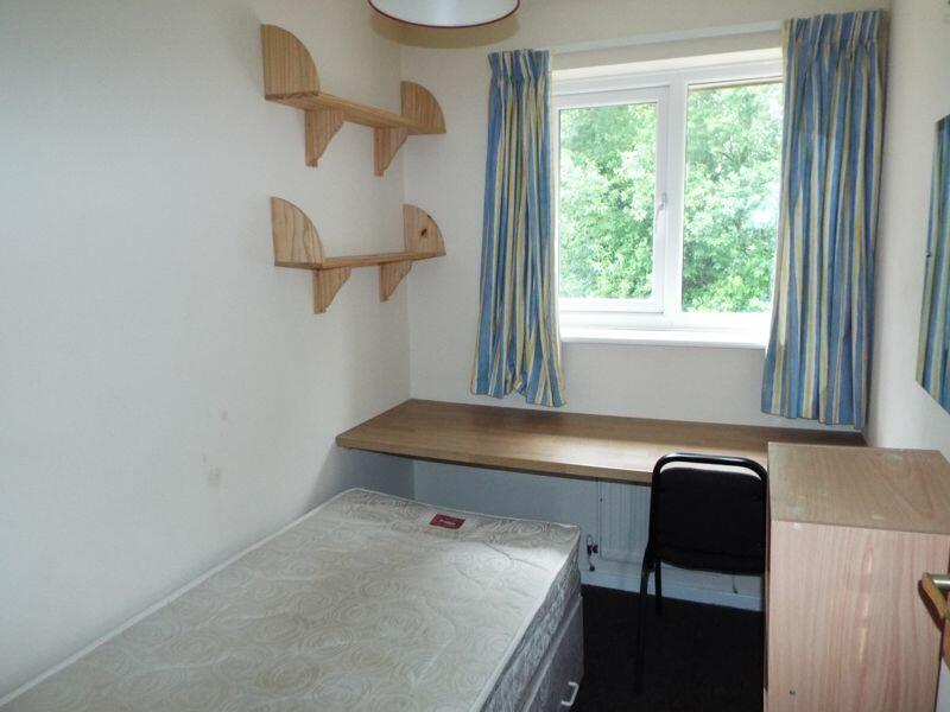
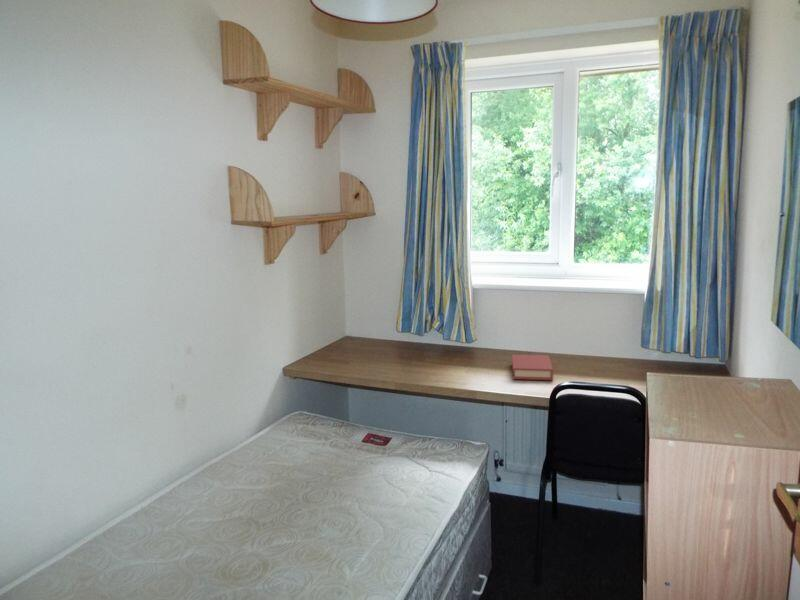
+ book (531, 366)
